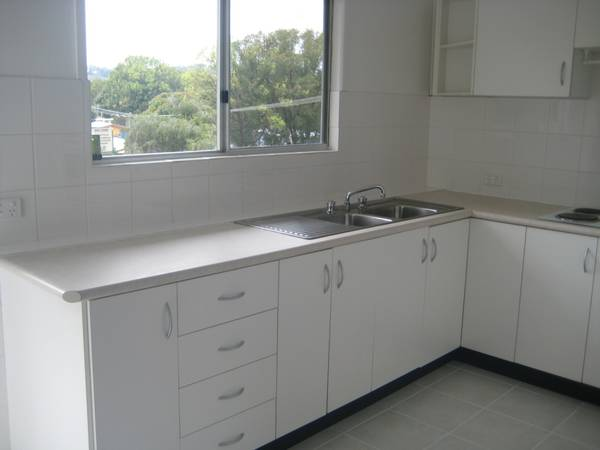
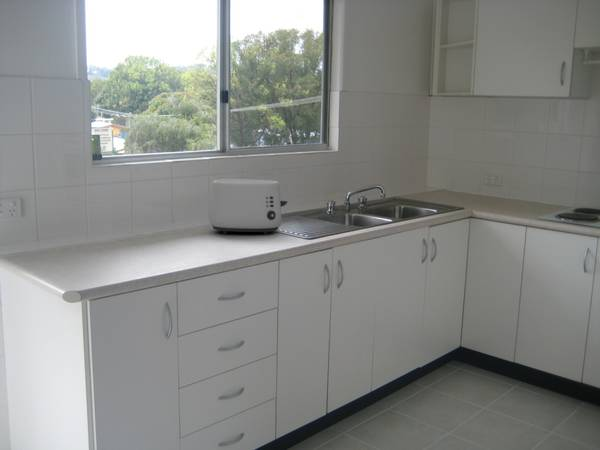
+ toaster (246, 206)
